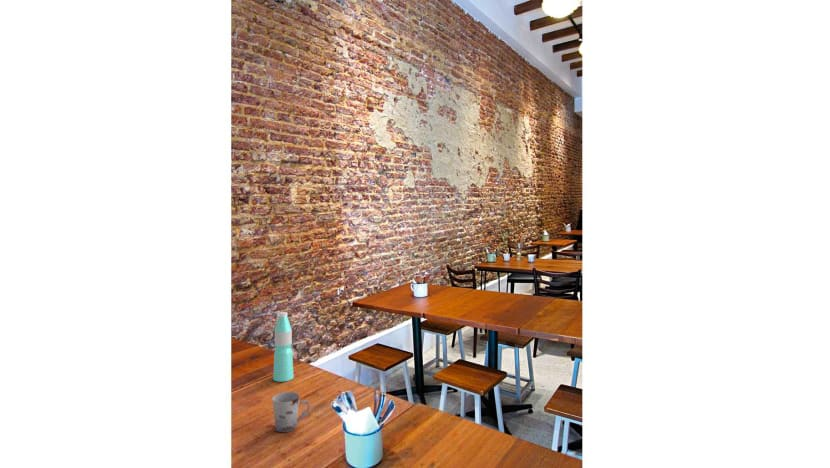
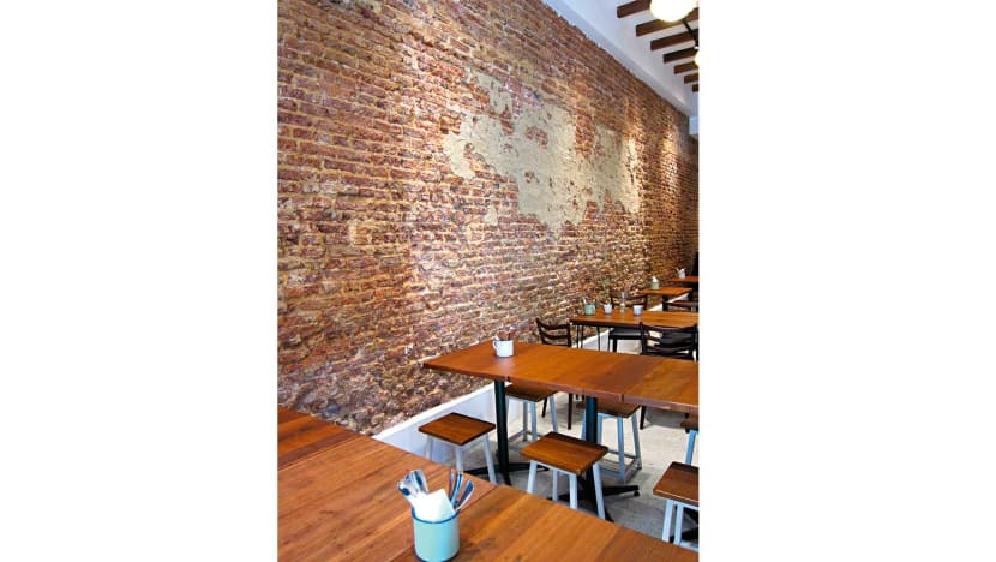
- water bottle (283, 345)
- cup (291, 411)
